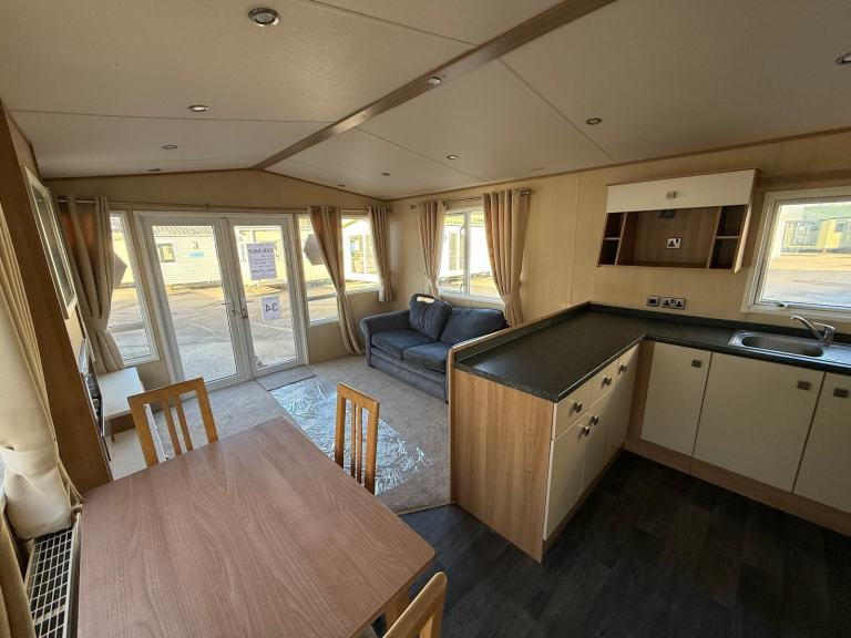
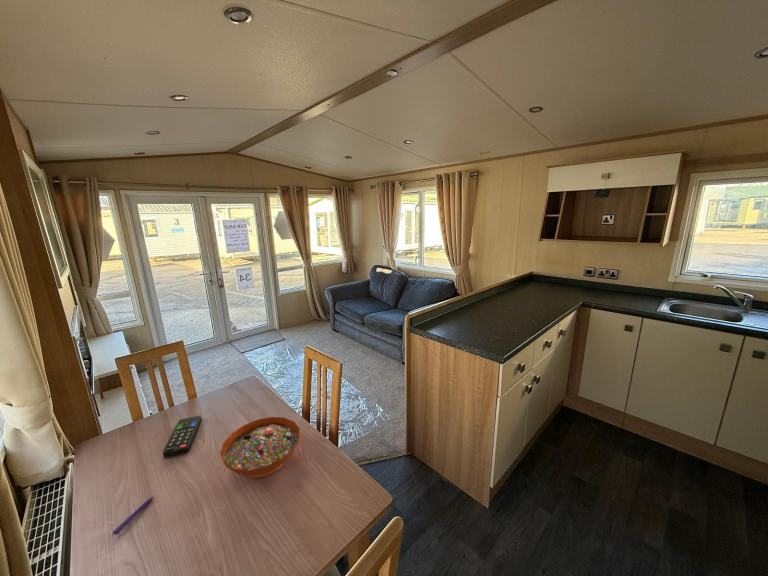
+ pen (134, 514)
+ remote control (183, 434)
+ decorative bowl (263, 450)
